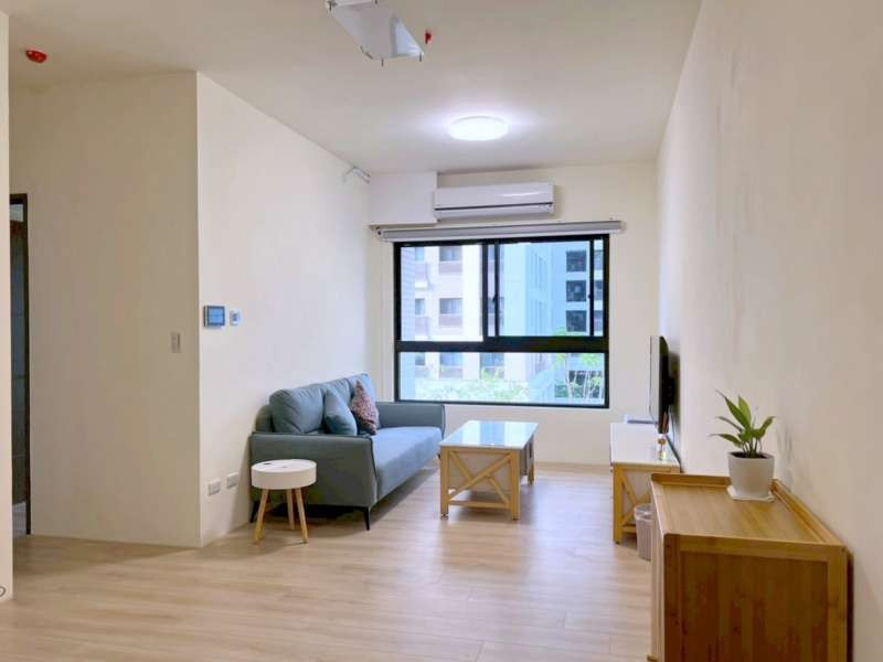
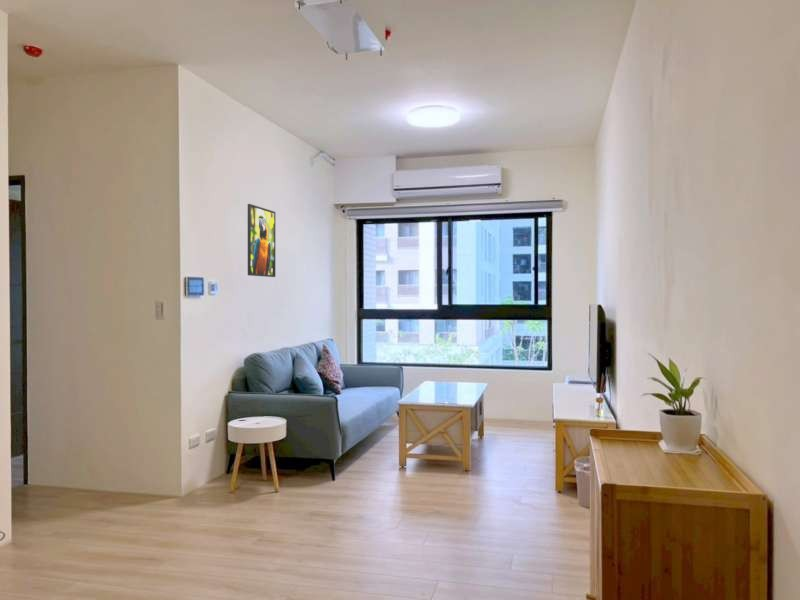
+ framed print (262, 242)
